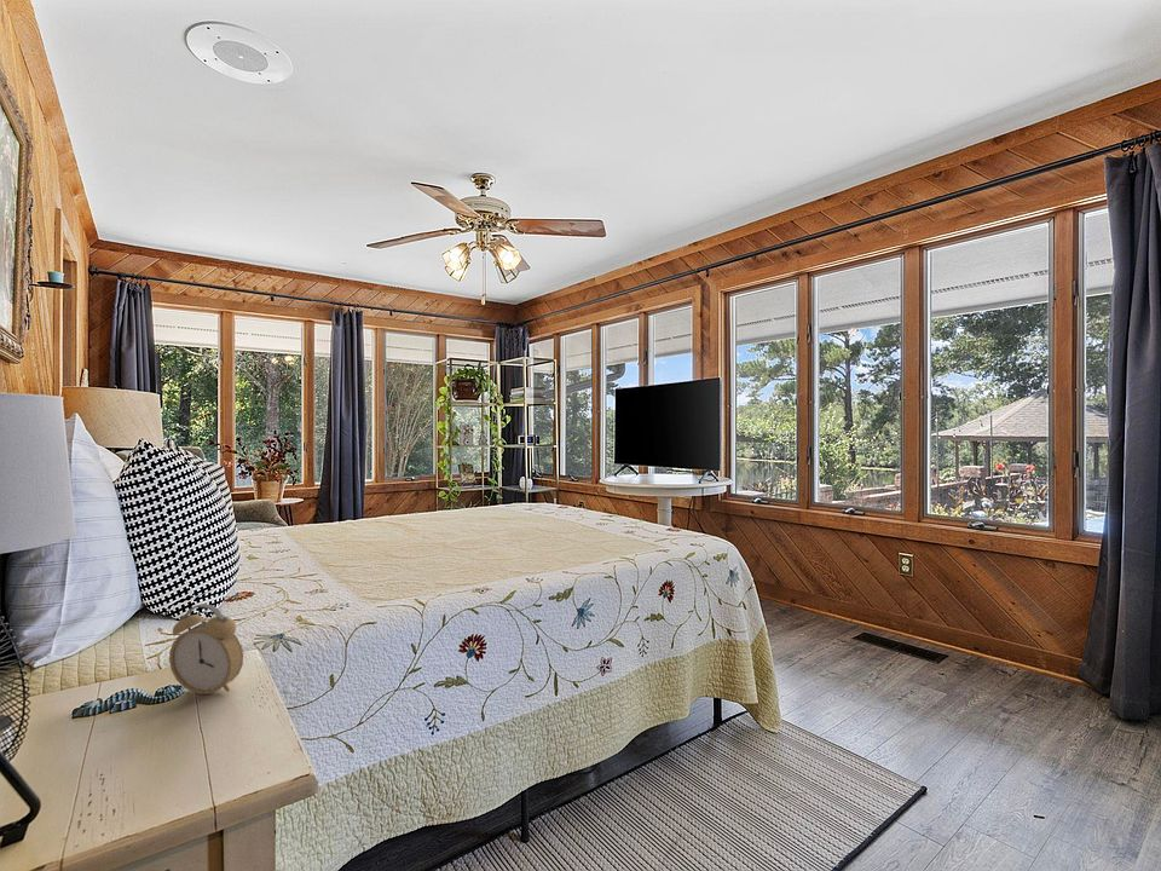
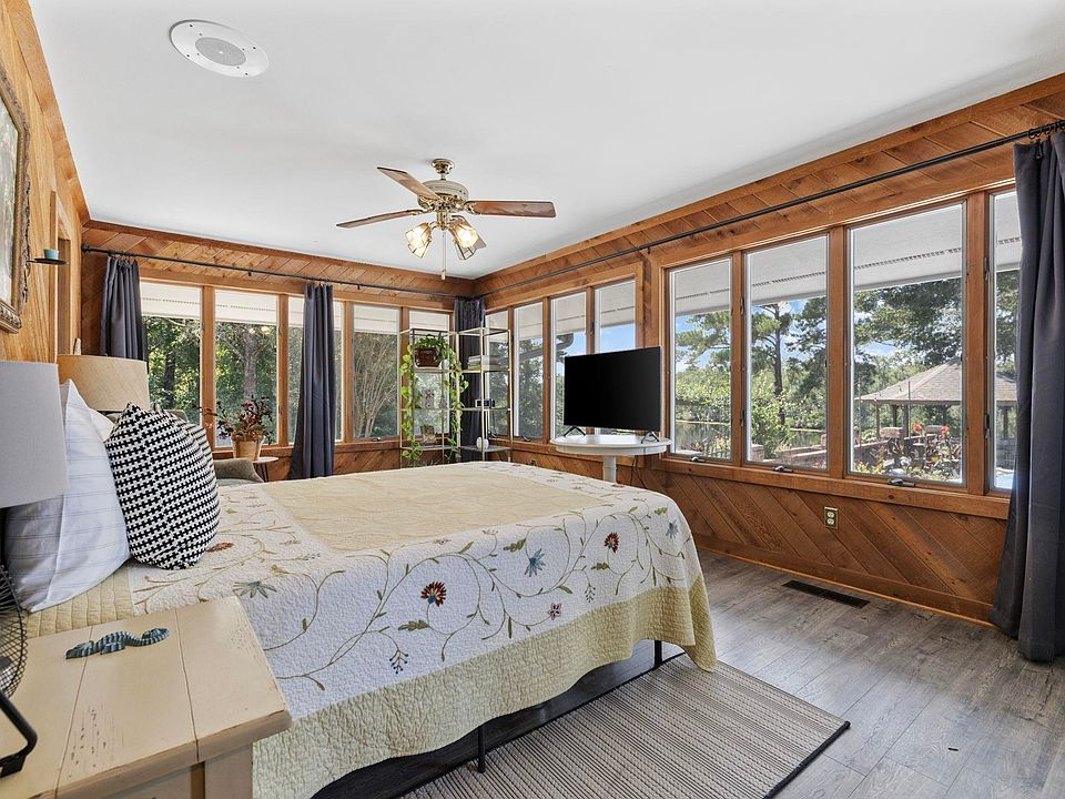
- alarm clock (204, 647)
